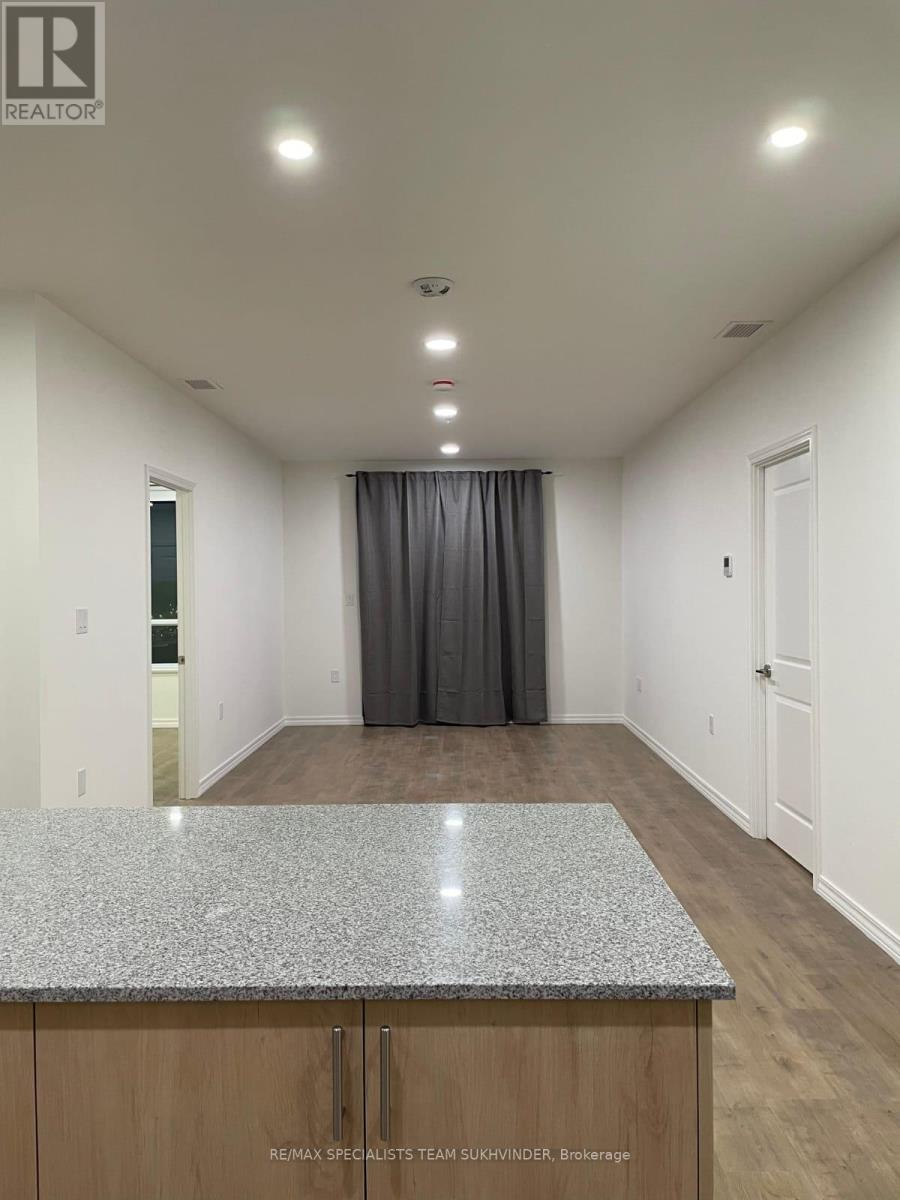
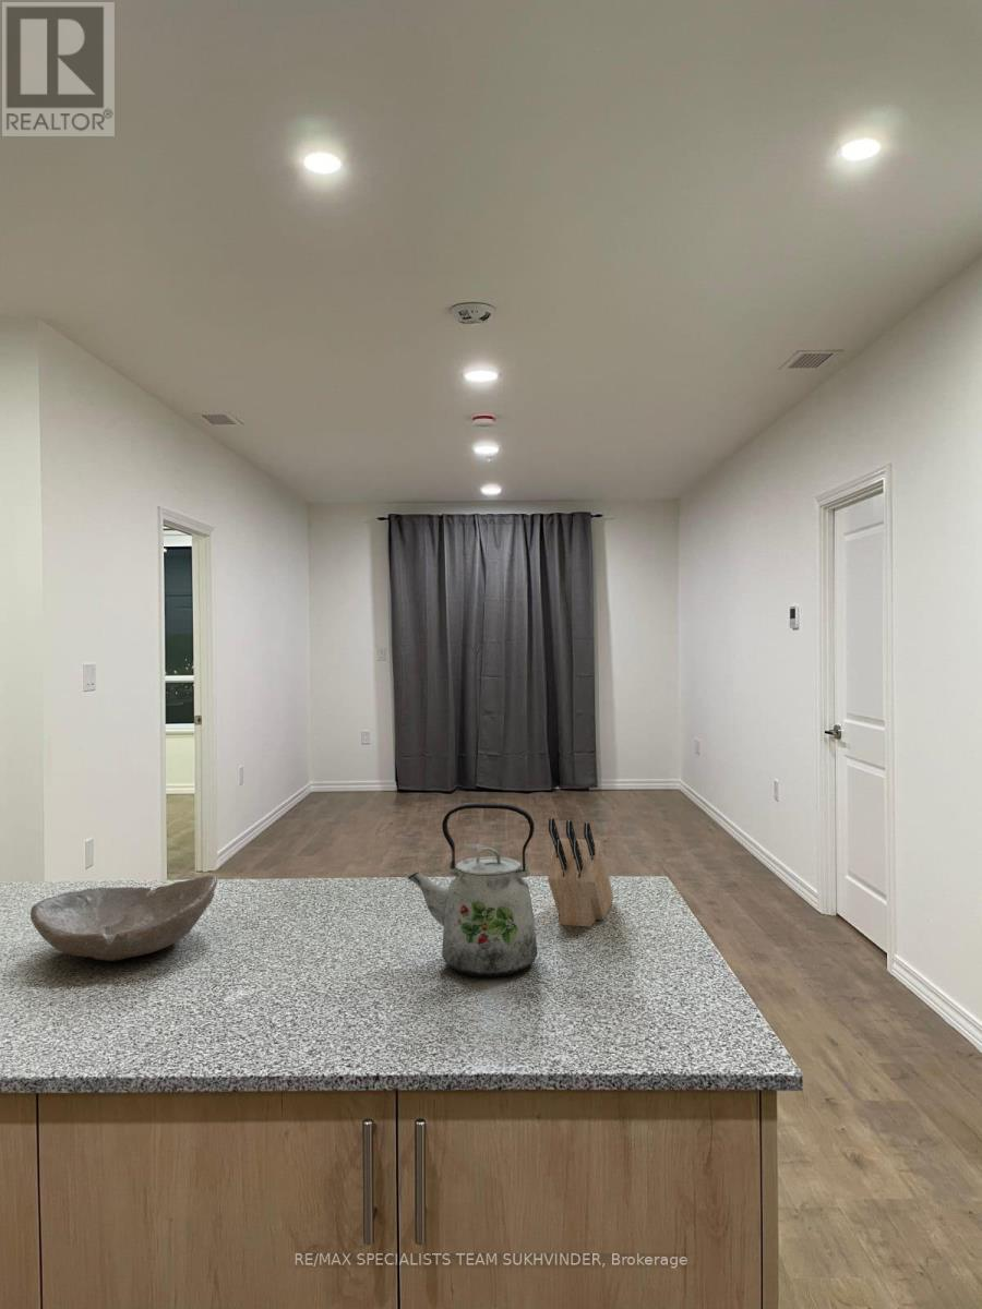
+ knife block (579, 863)
+ kettle (470, 884)
+ bowl (127, 917)
